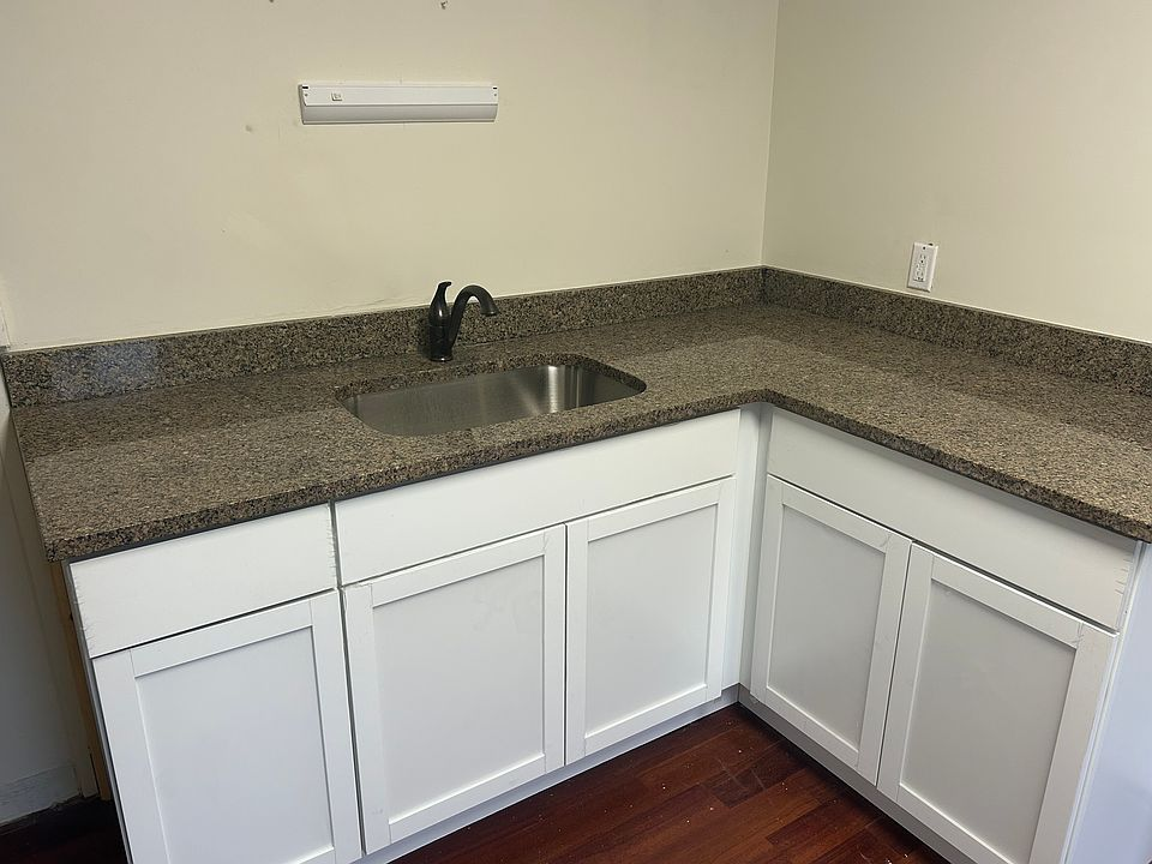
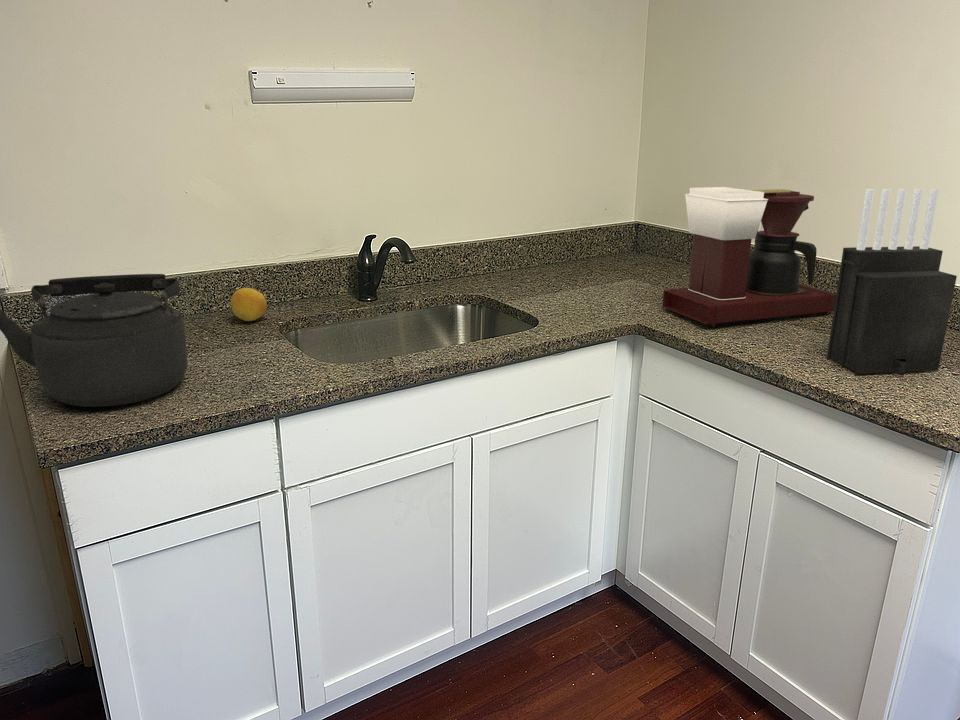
+ kettle (106, 336)
+ coffee maker (754, 251)
+ knife block (899, 281)
+ lemon (248, 304)
